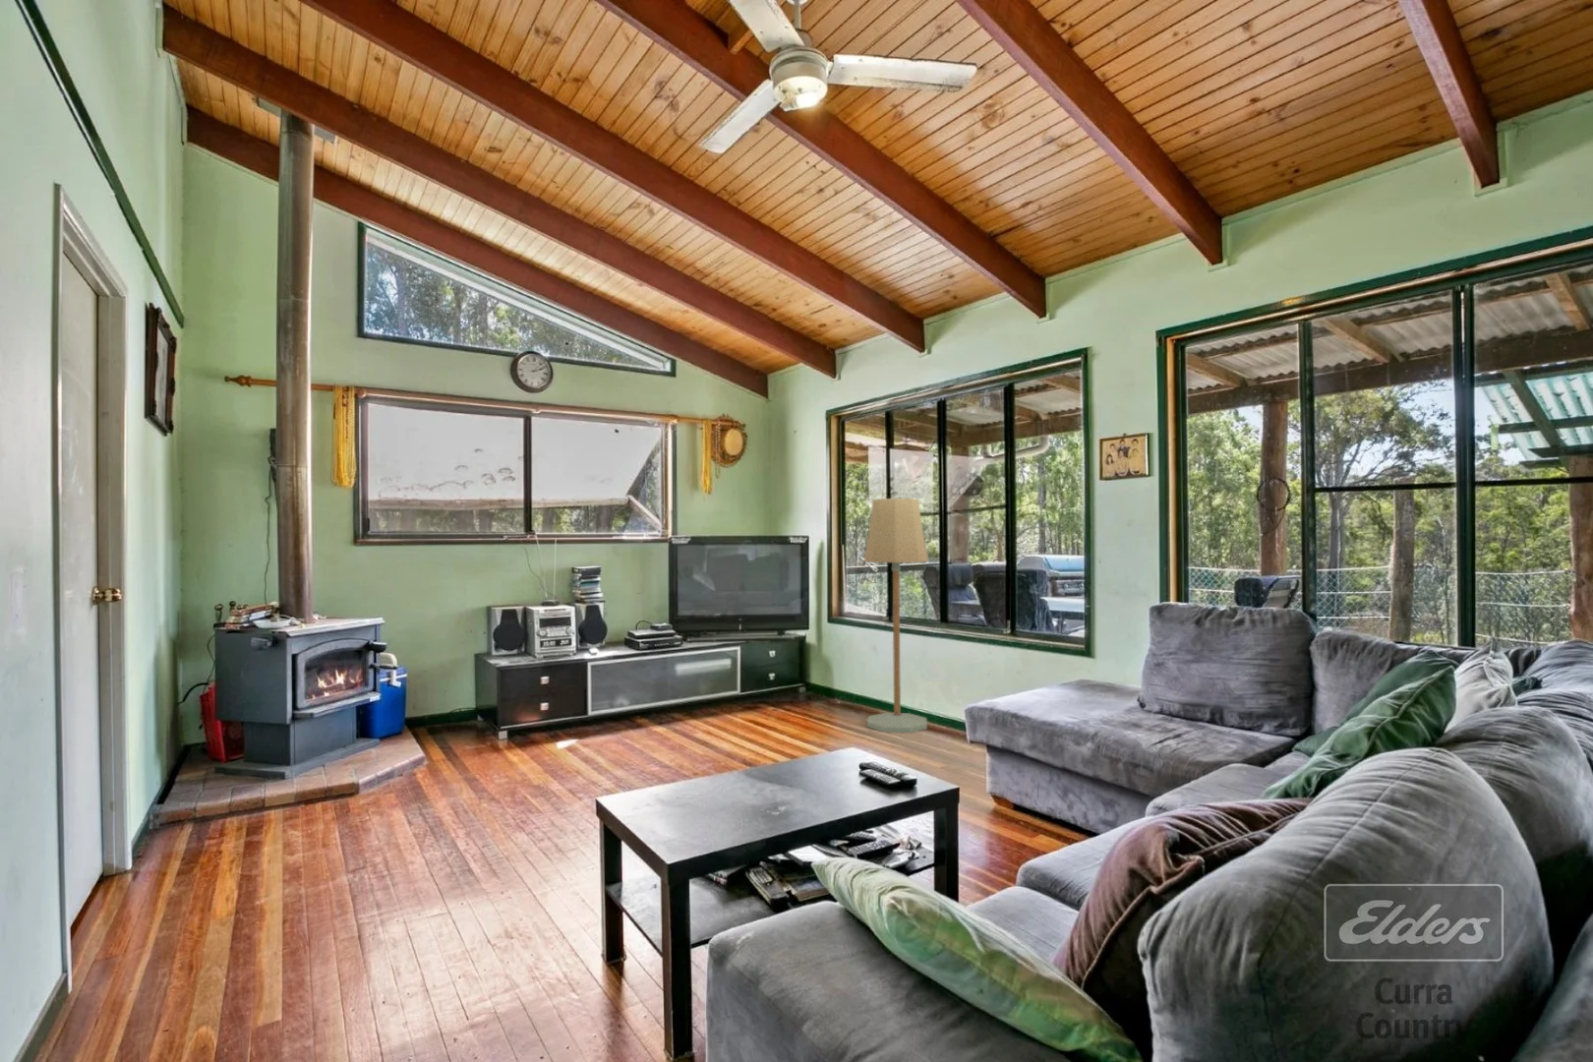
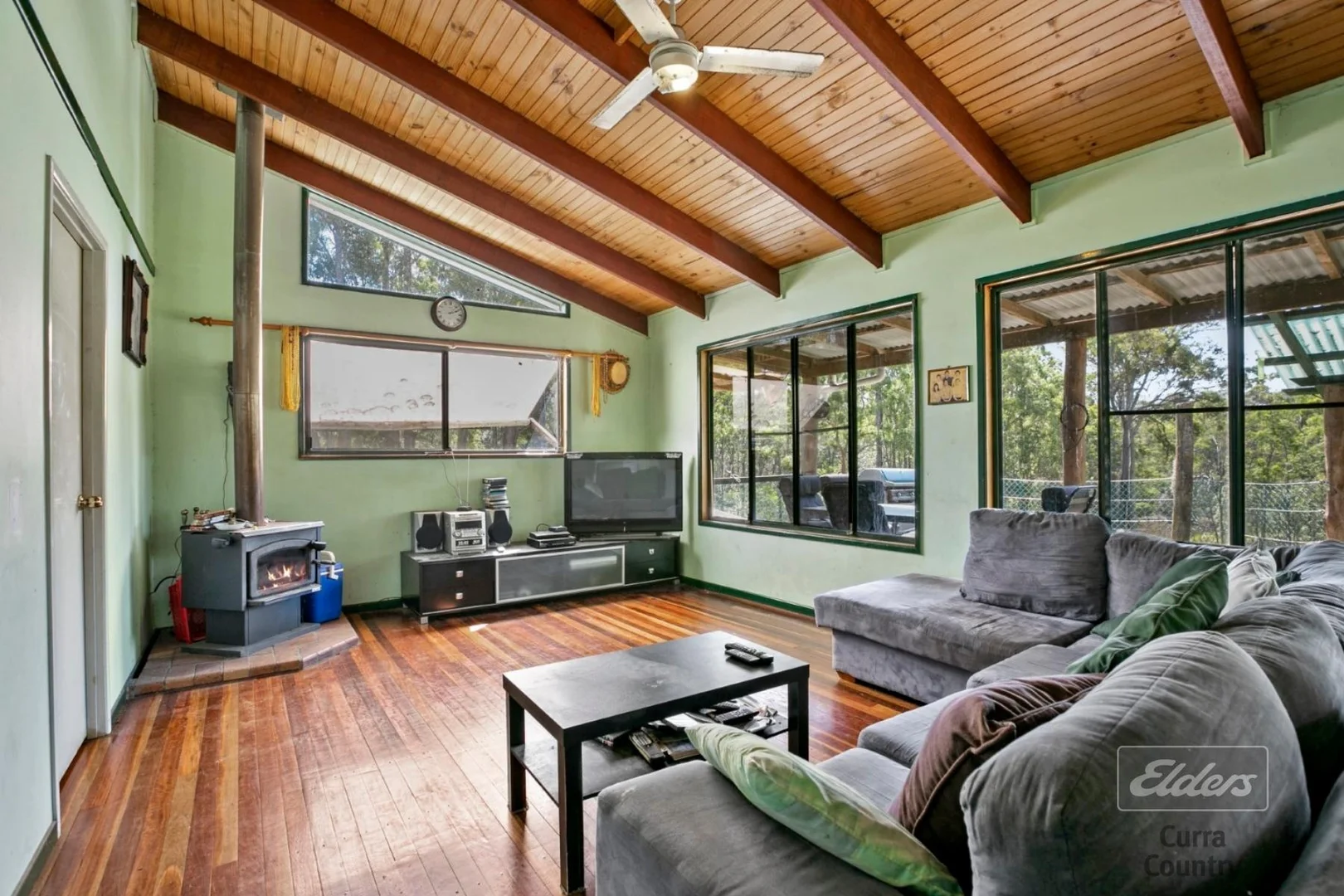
- floor lamp (896, 612)
